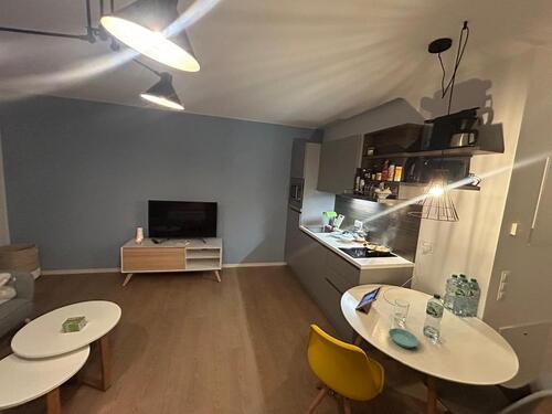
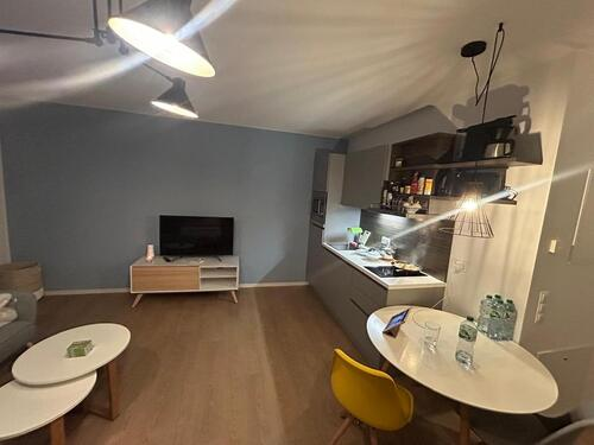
- saucer (402, 338)
